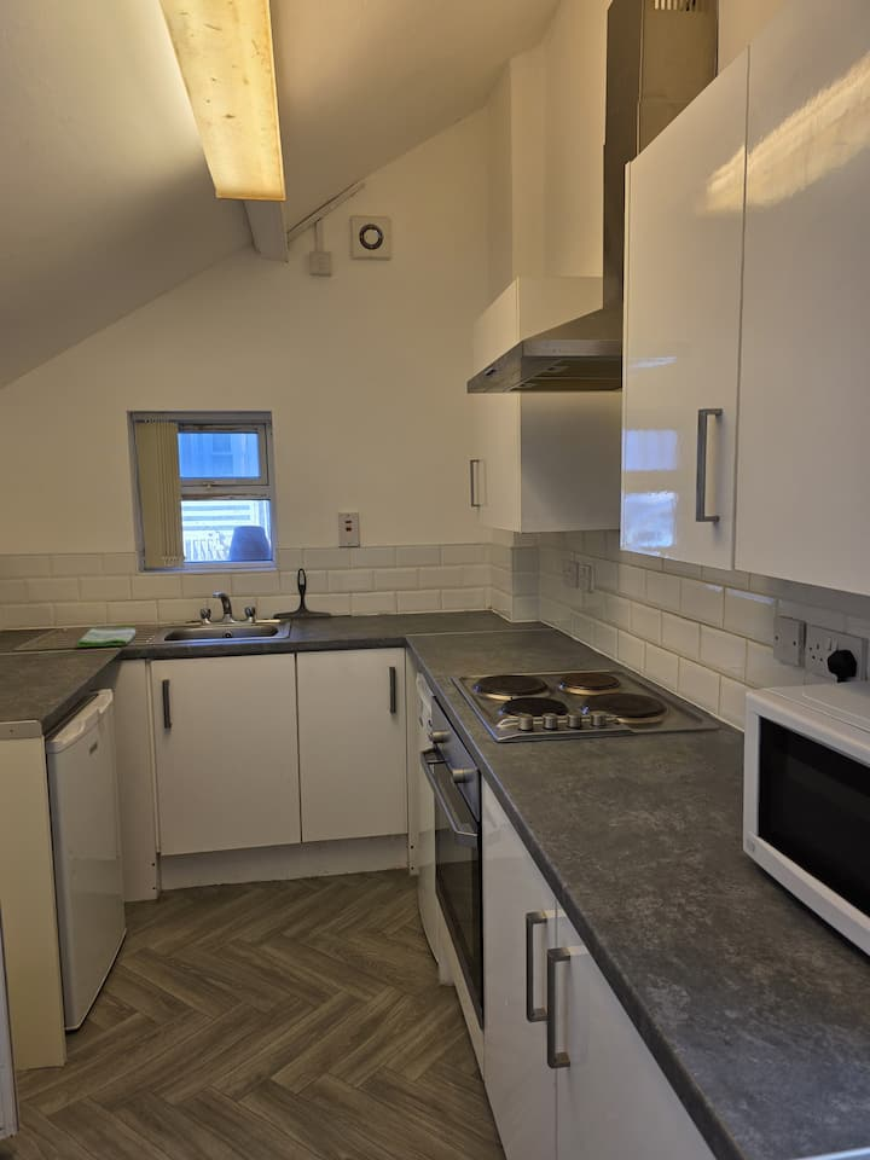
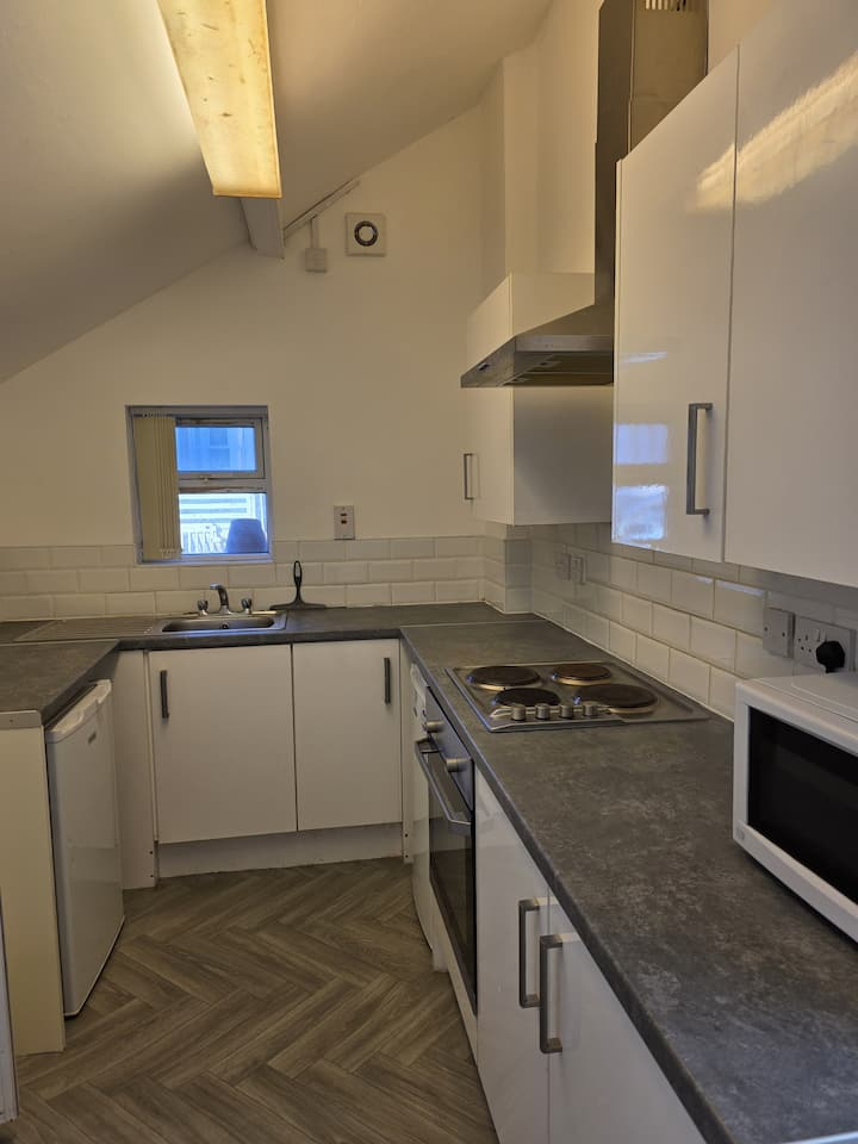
- dish towel (108, 636)
